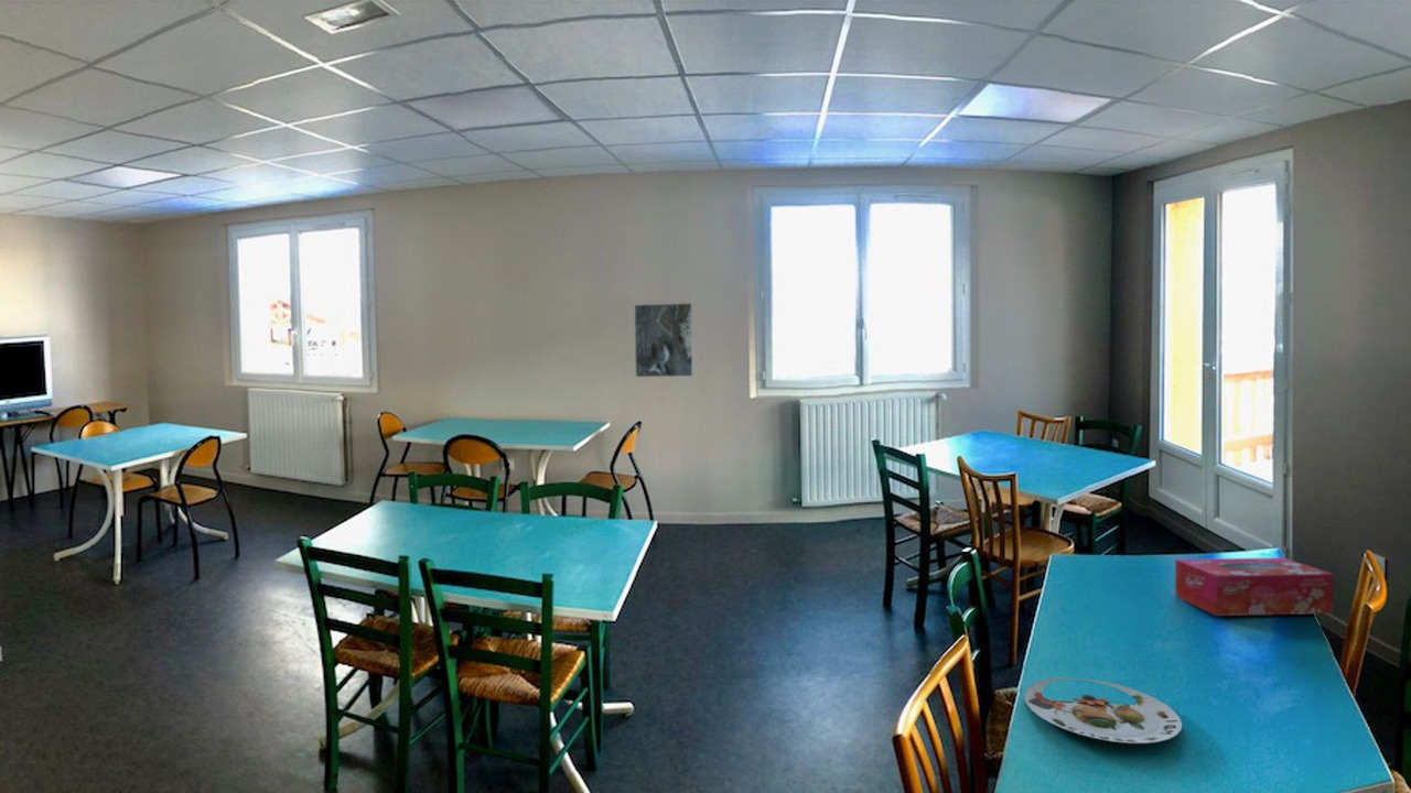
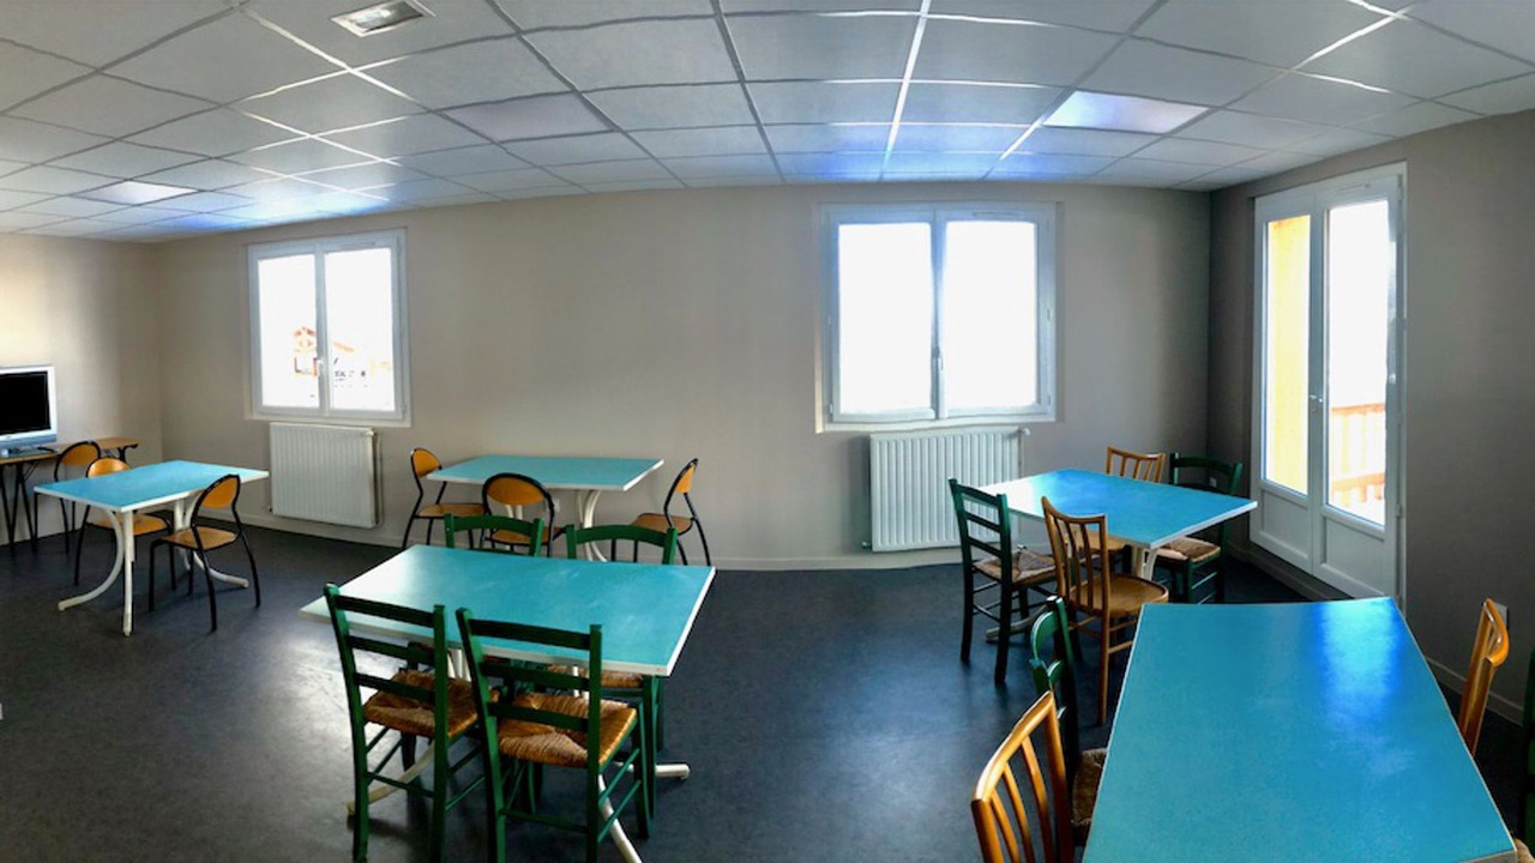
- plate (1099, 709)
- tissue box (1250, 585)
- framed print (664, 340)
